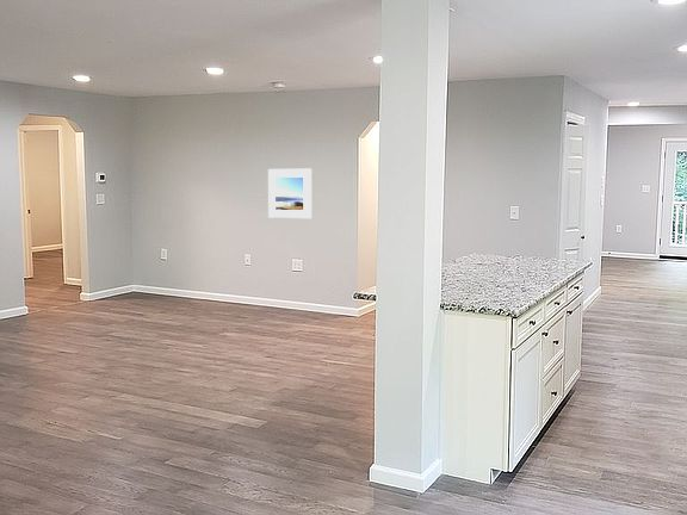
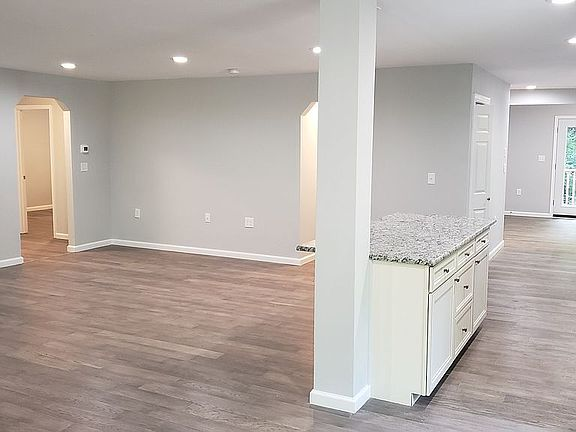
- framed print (289, 193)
